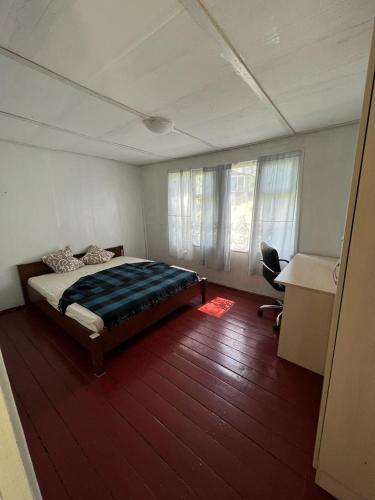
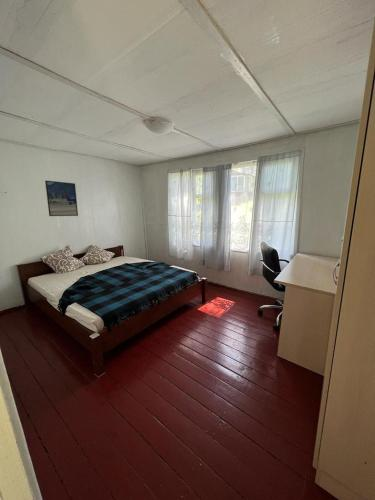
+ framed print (62, 199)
